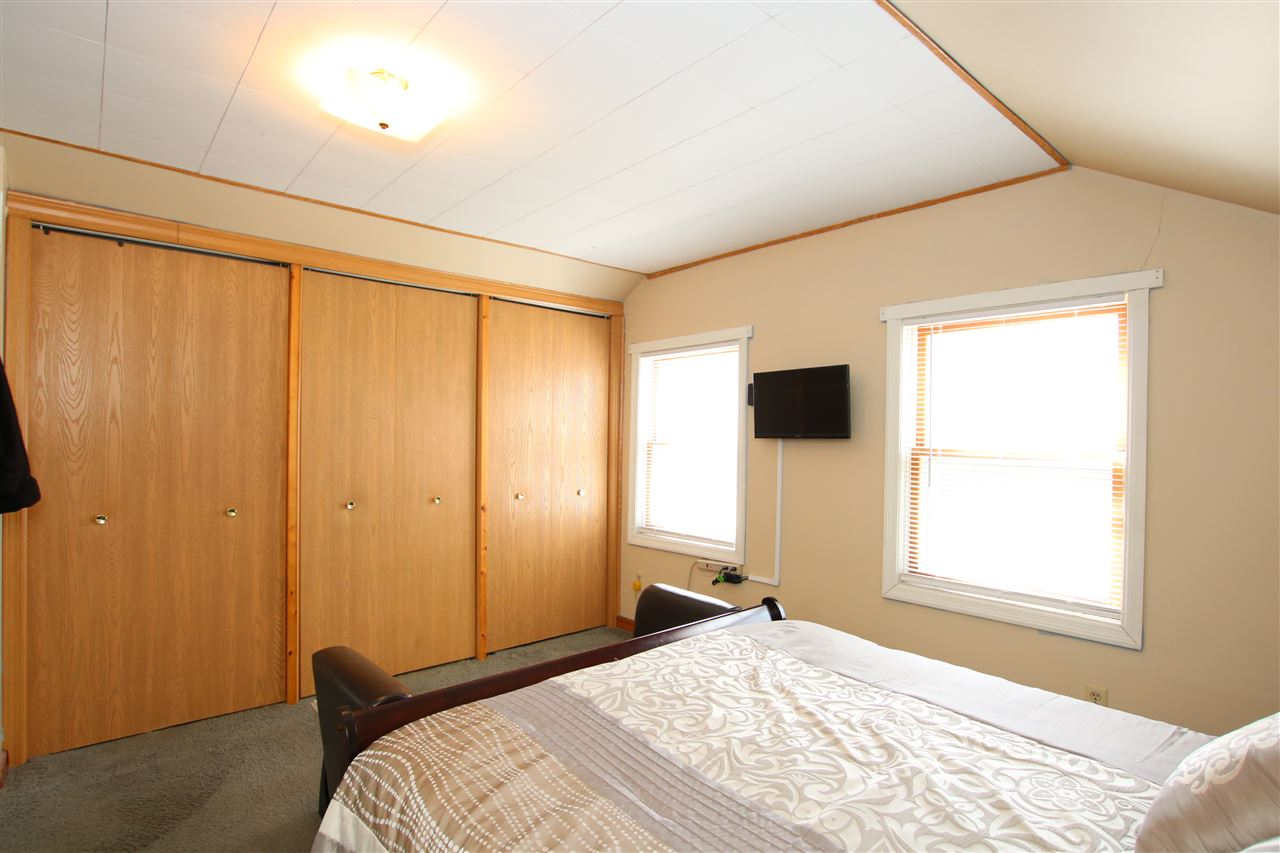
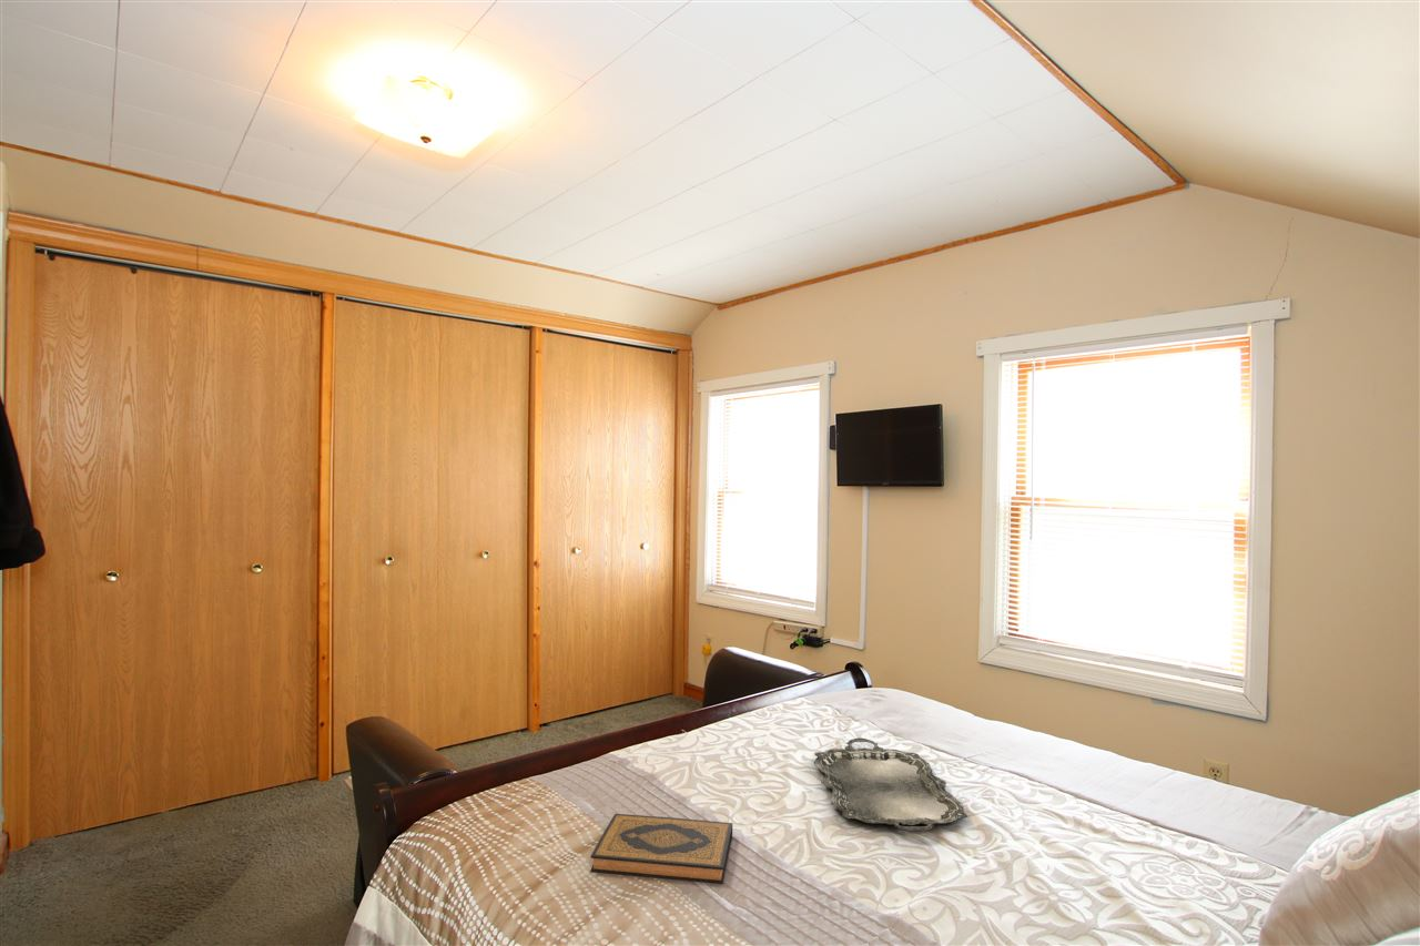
+ hardback book (665, 845)
+ serving tray (883, 782)
